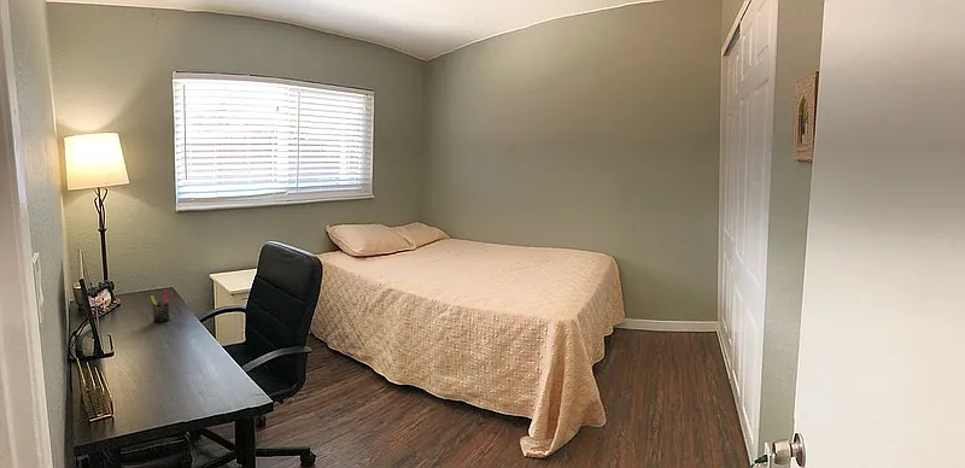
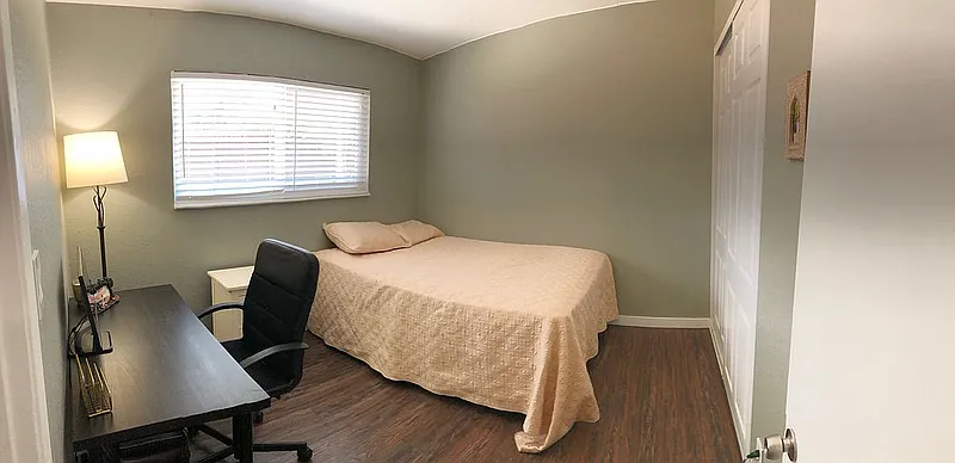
- pen holder (159, 305)
